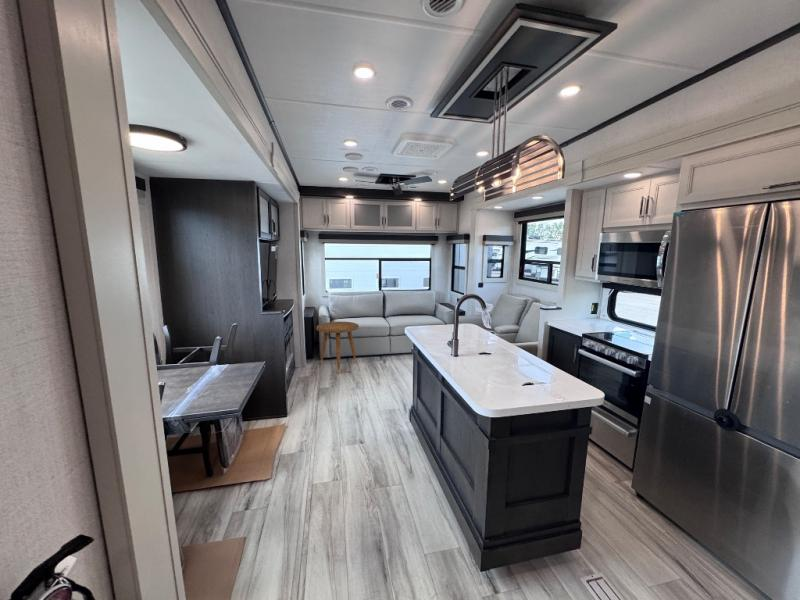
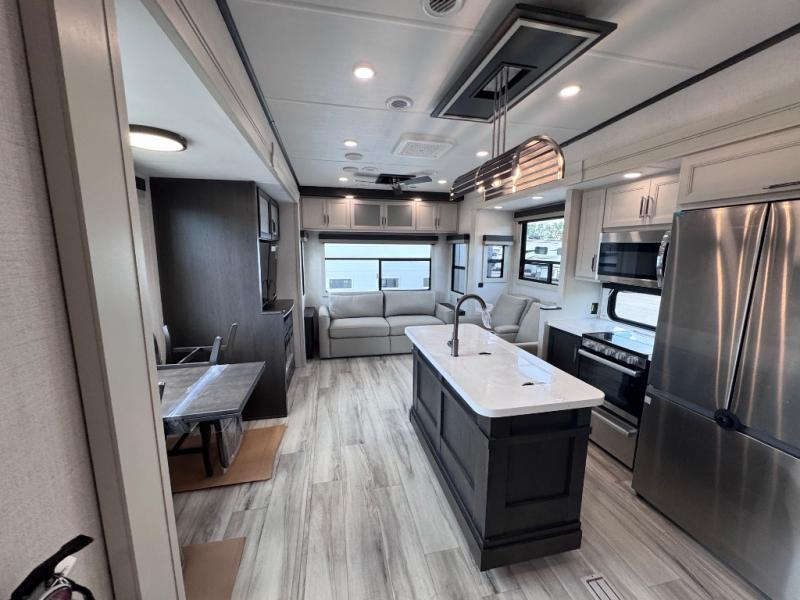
- side table (338, 346)
